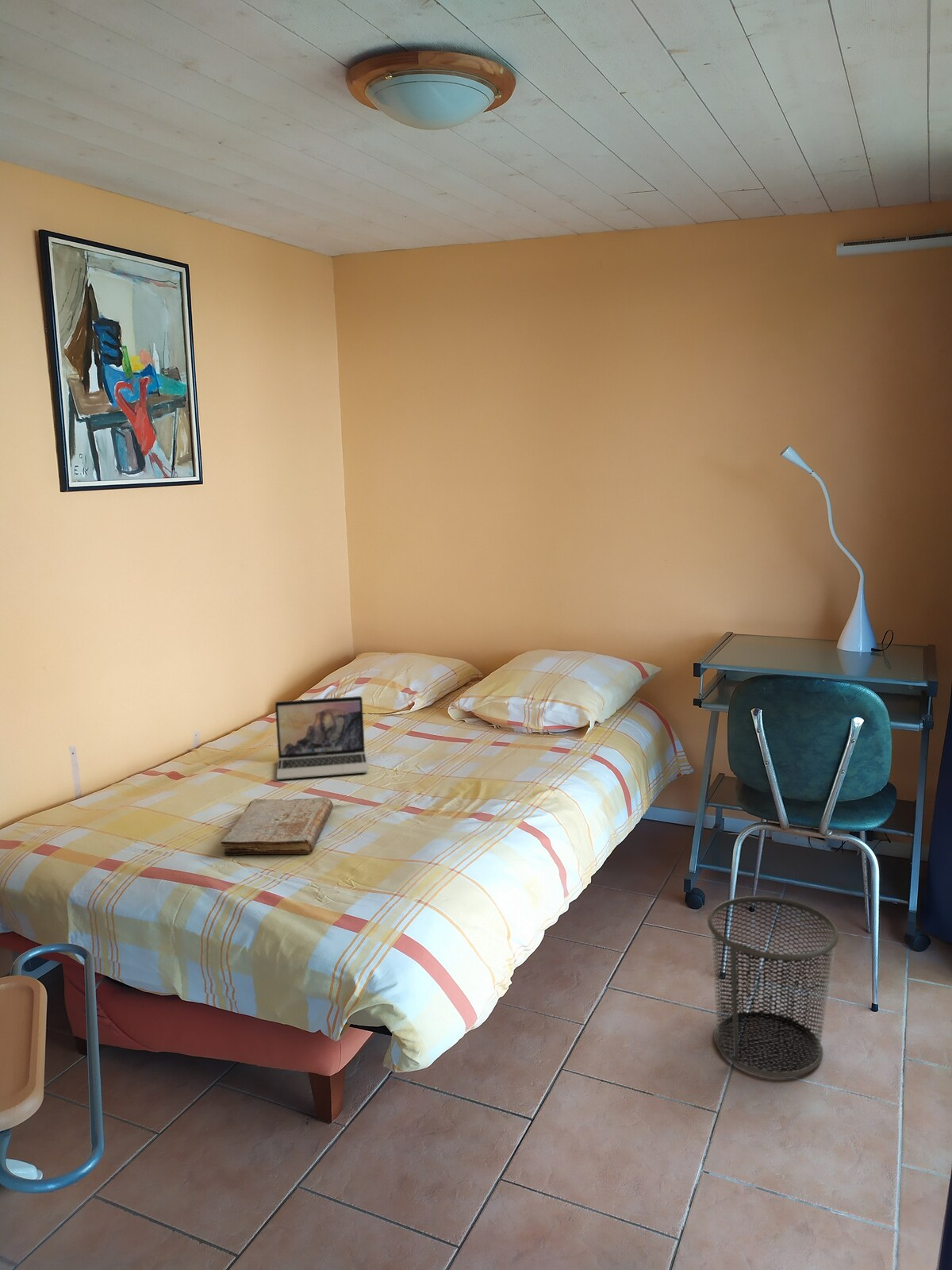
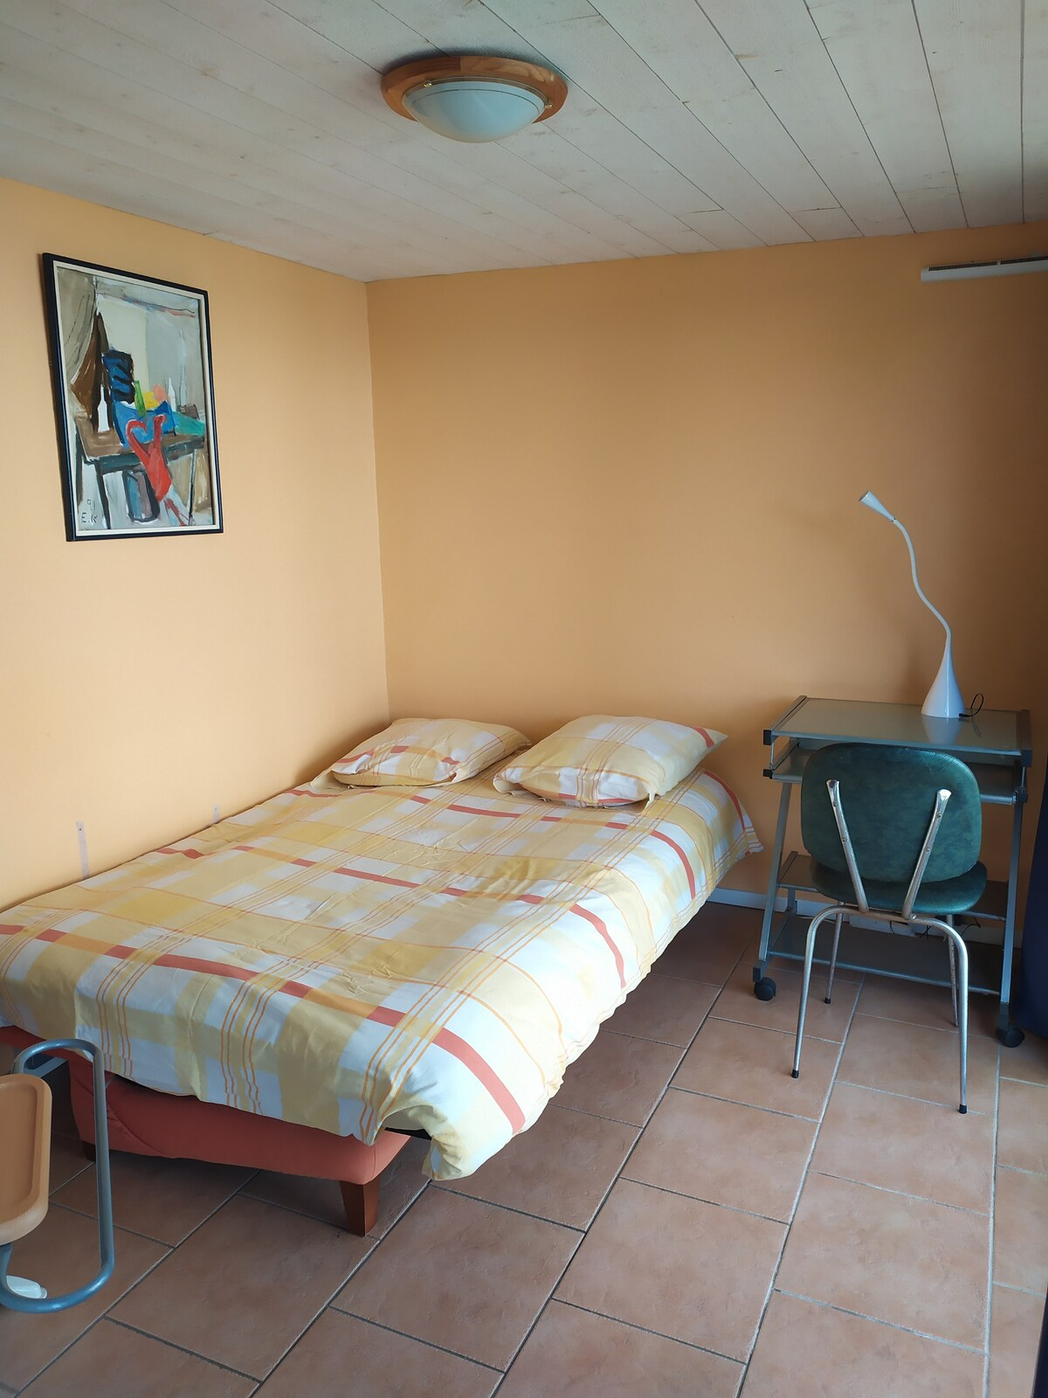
- laptop (321, 737)
- book (278, 824)
- waste bin (770, 985)
